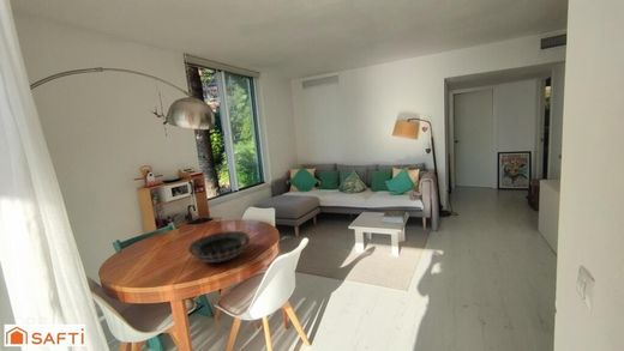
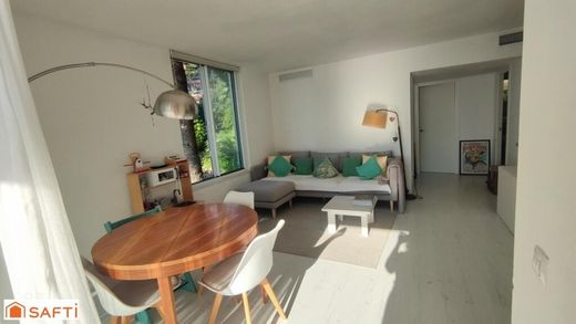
- decorative bowl (221, 248)
